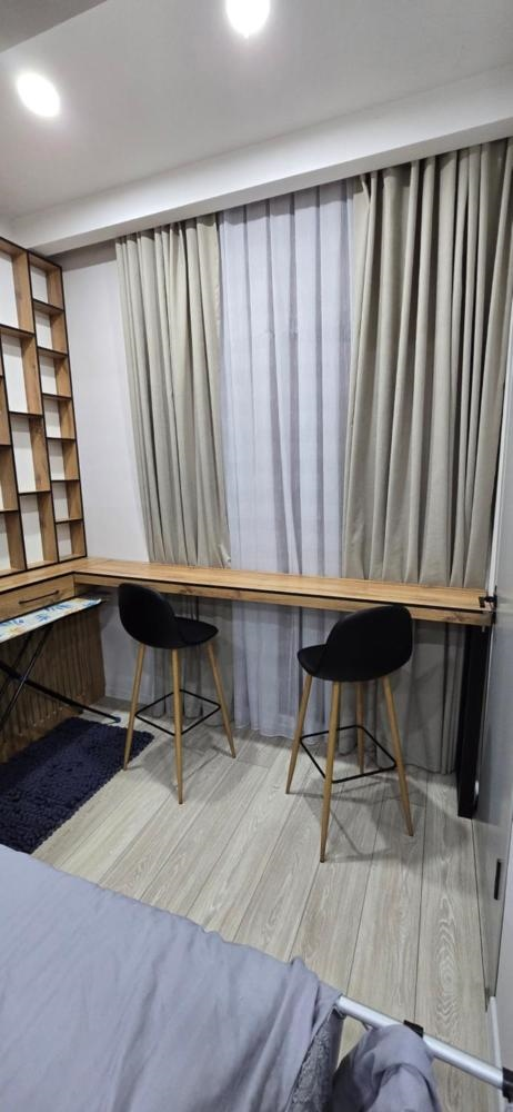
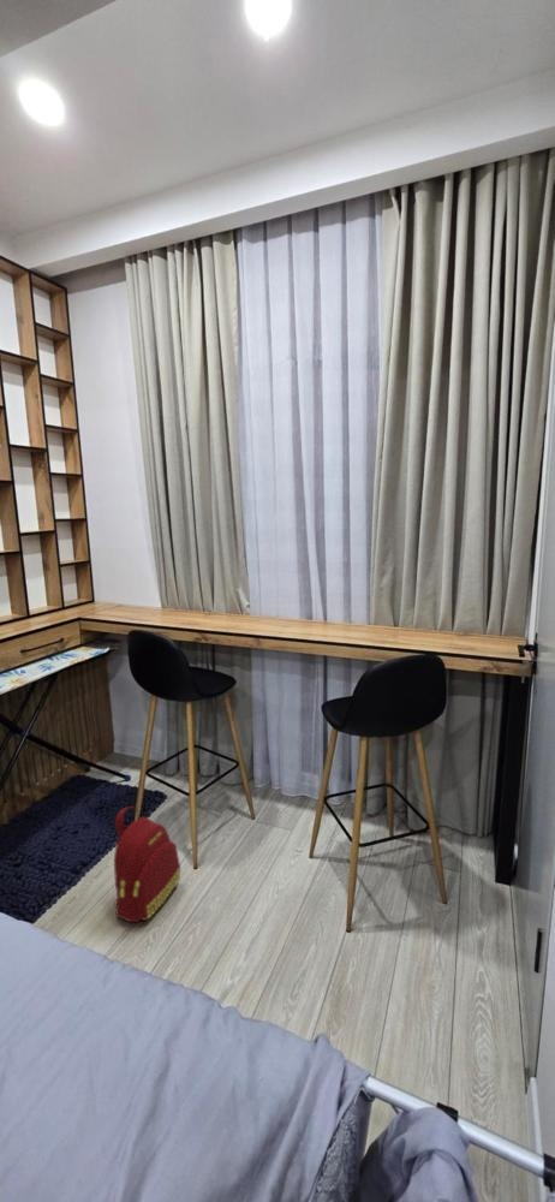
+ backpack (143, 856)
